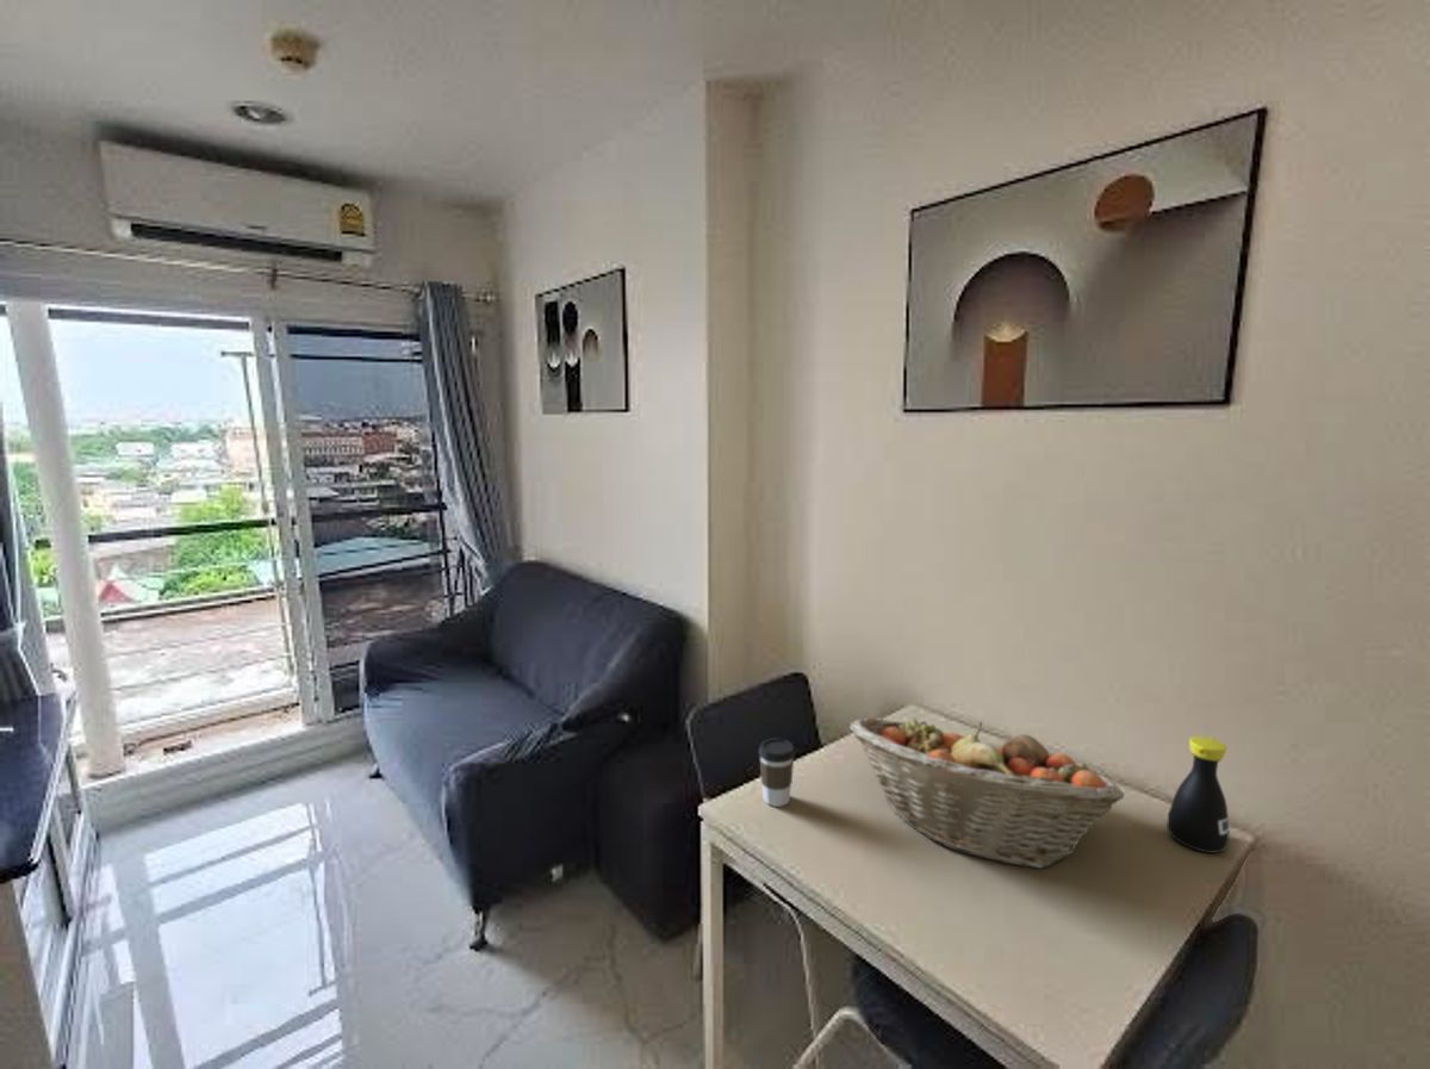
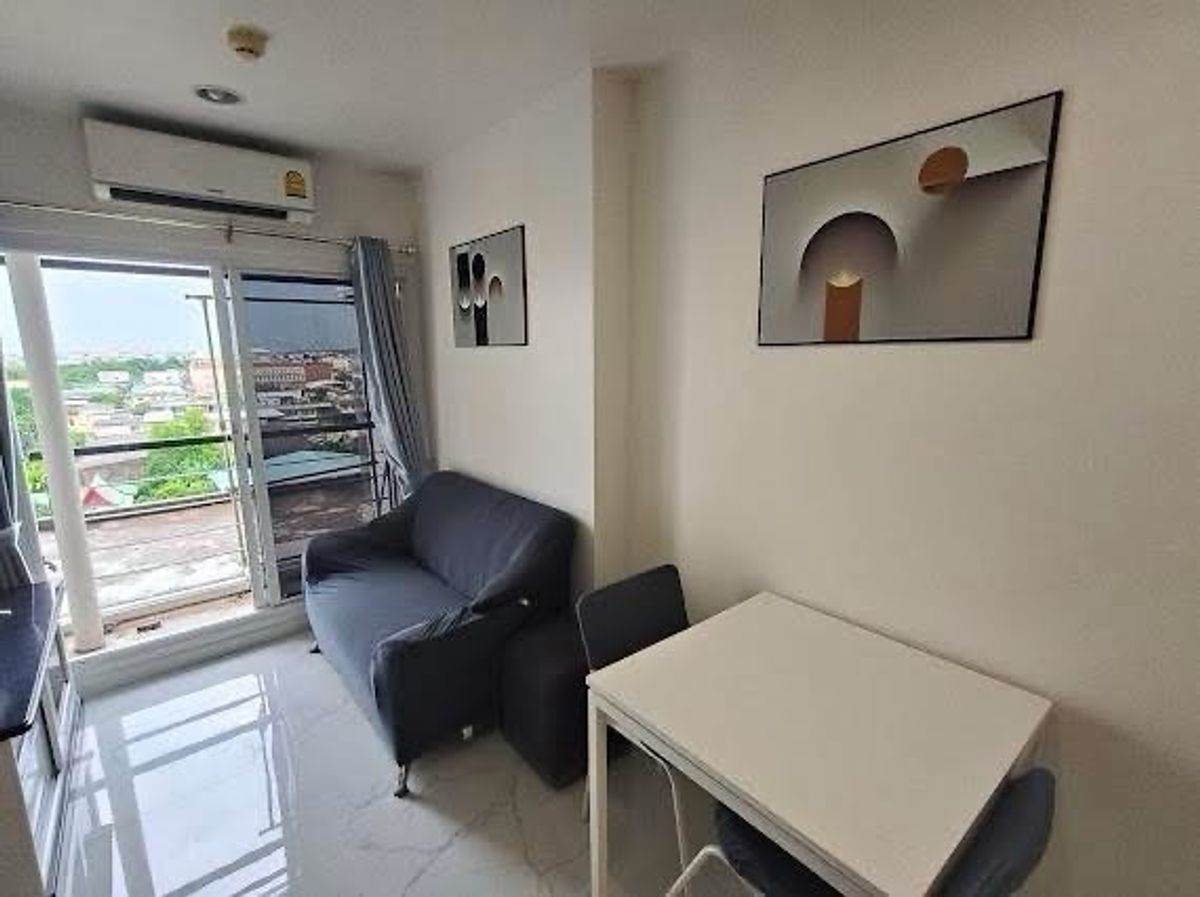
- coffee cup (776, 772)
- bottle (1201, 790)
- fruit basket (972, 772)
